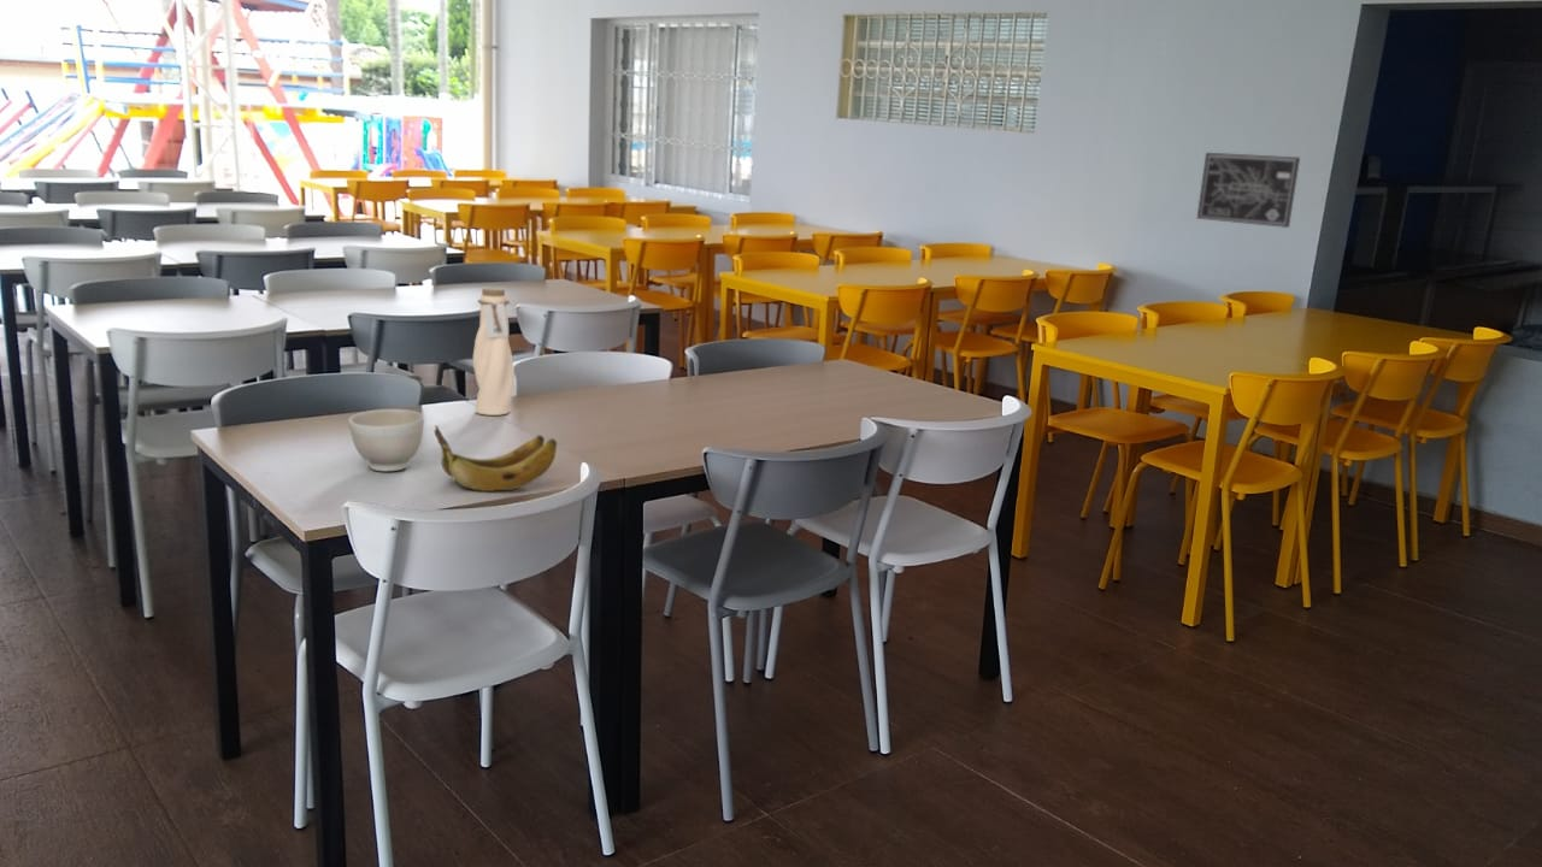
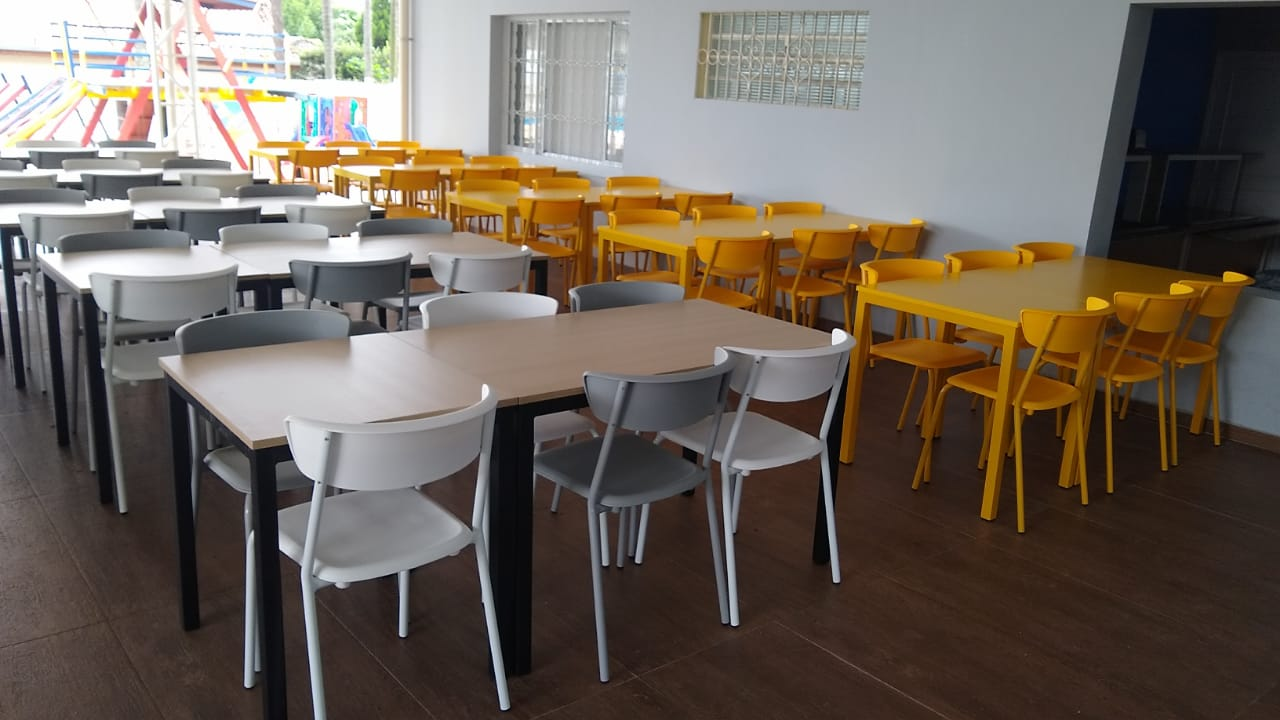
- water bottle (494, 350)
- bowl (387, 441)
- banana (501, 455)
- wall art (1246, 189)
